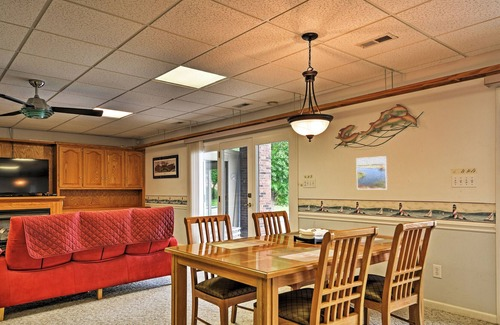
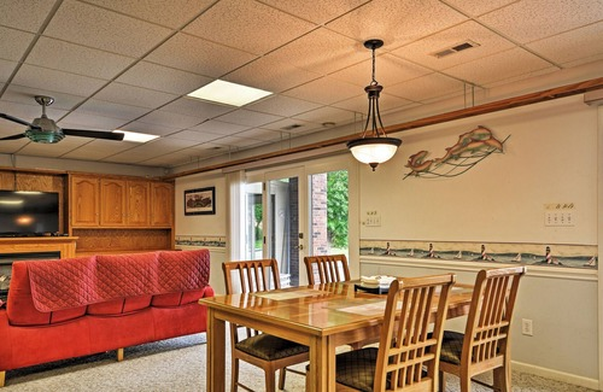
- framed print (371, 173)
